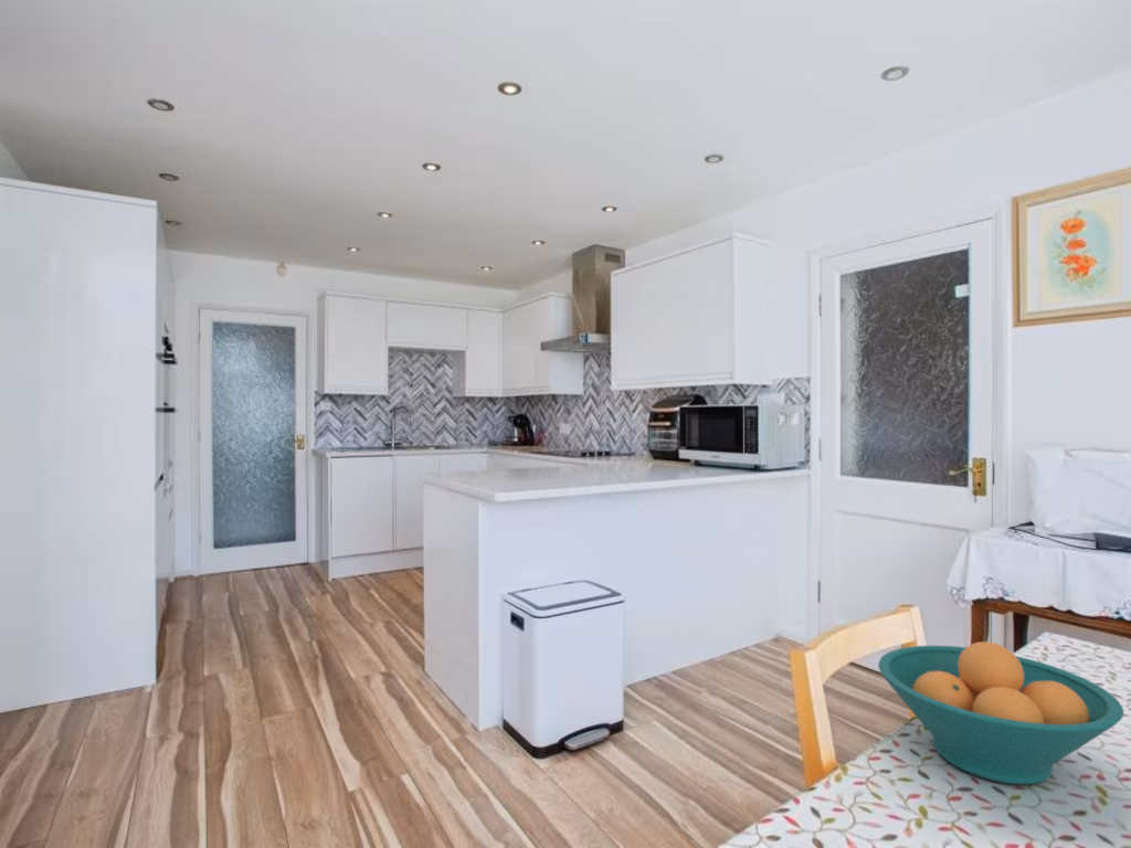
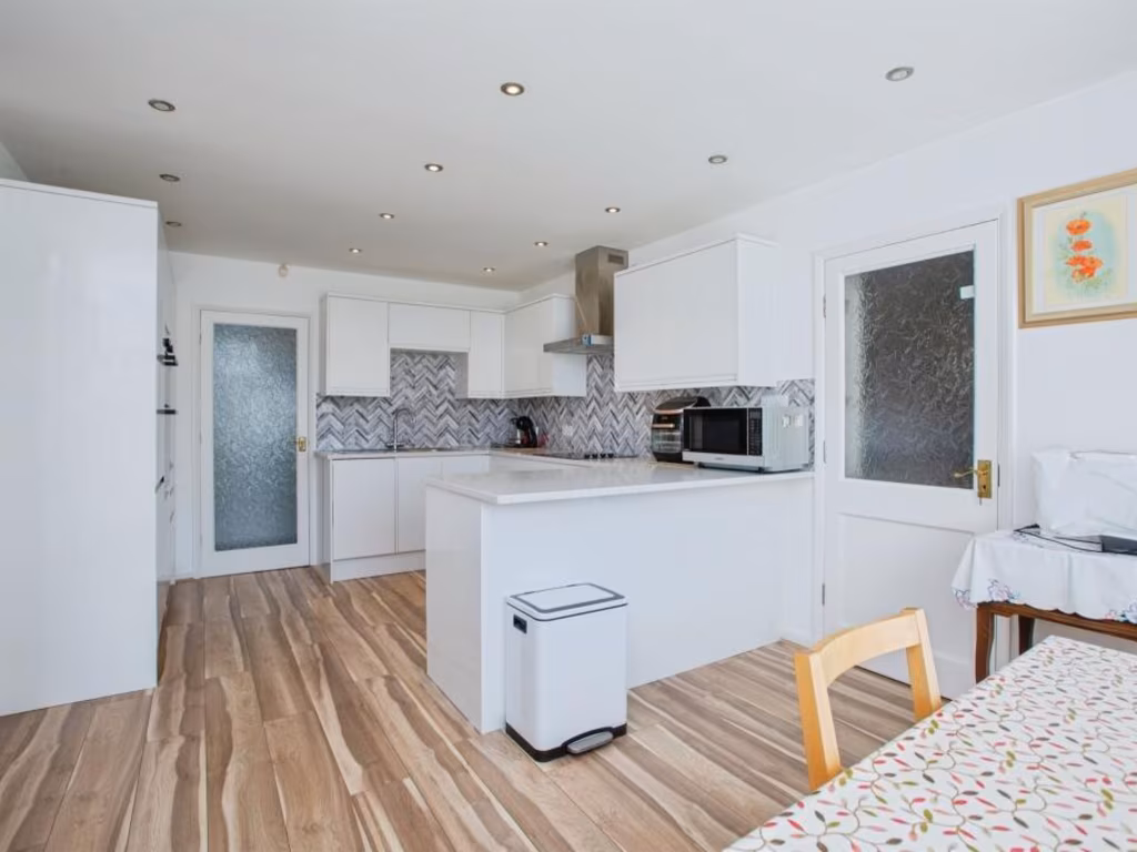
- fruit bowl (990, 701)
